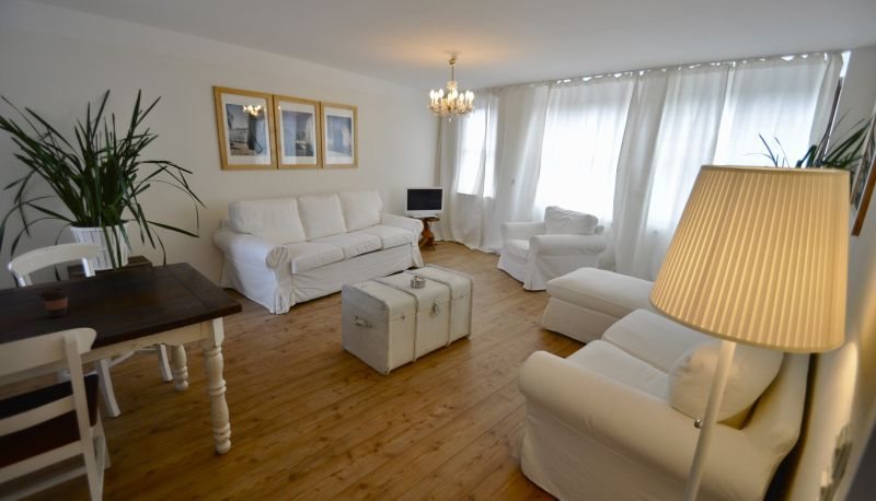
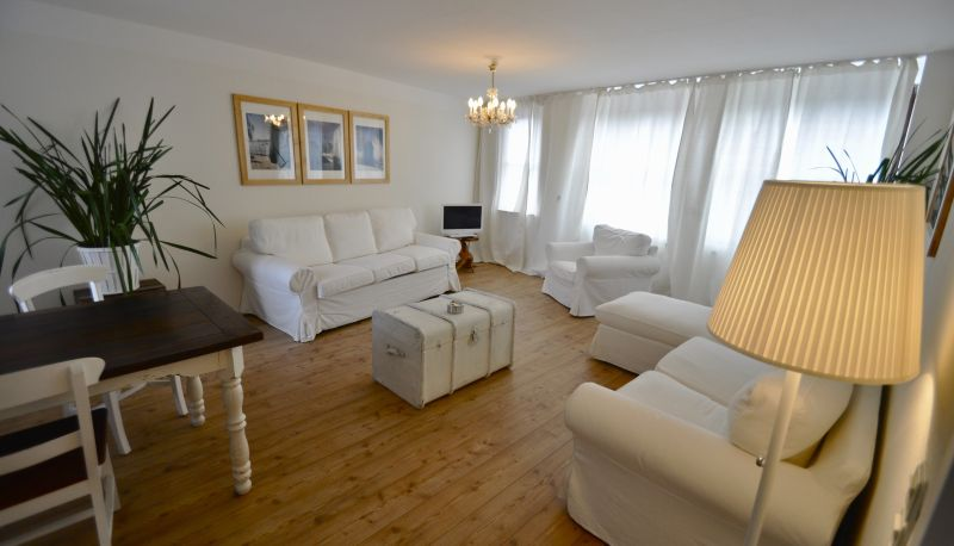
- coffee cup (56, 302)
